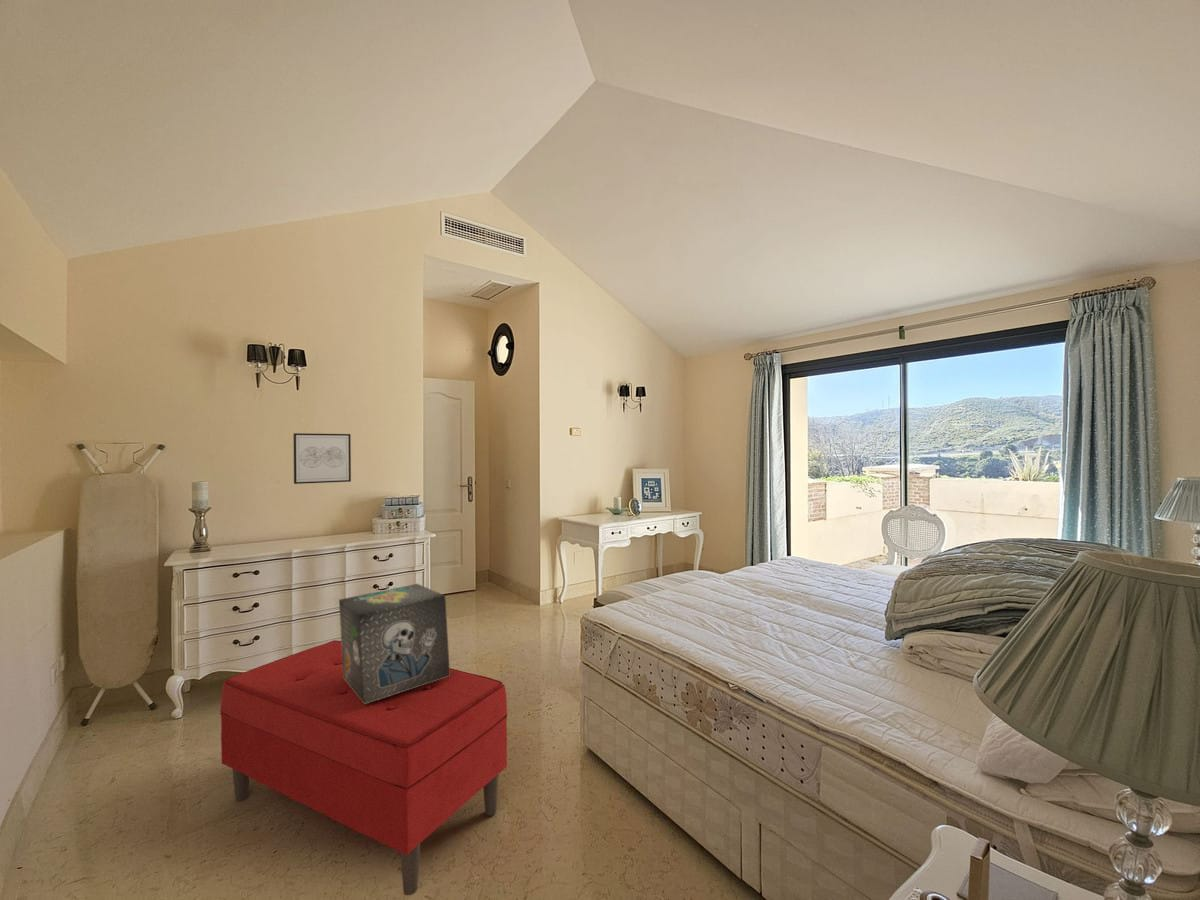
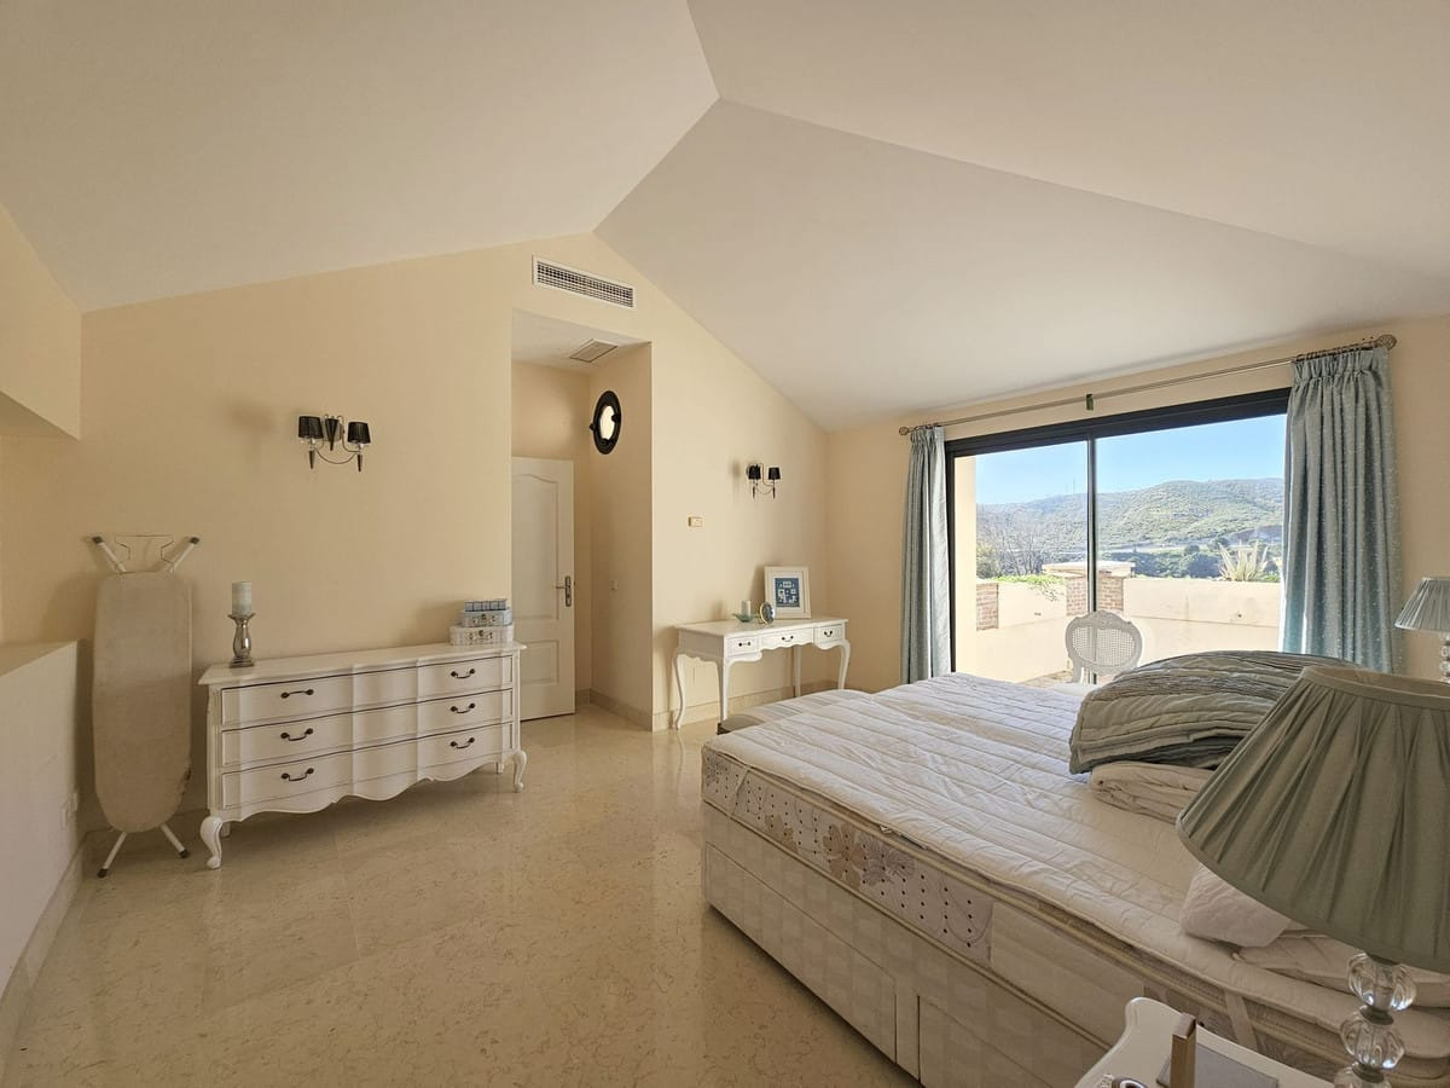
- decorative box (395, 640)
- bench (363, 742)
- wall art (322, 458)
